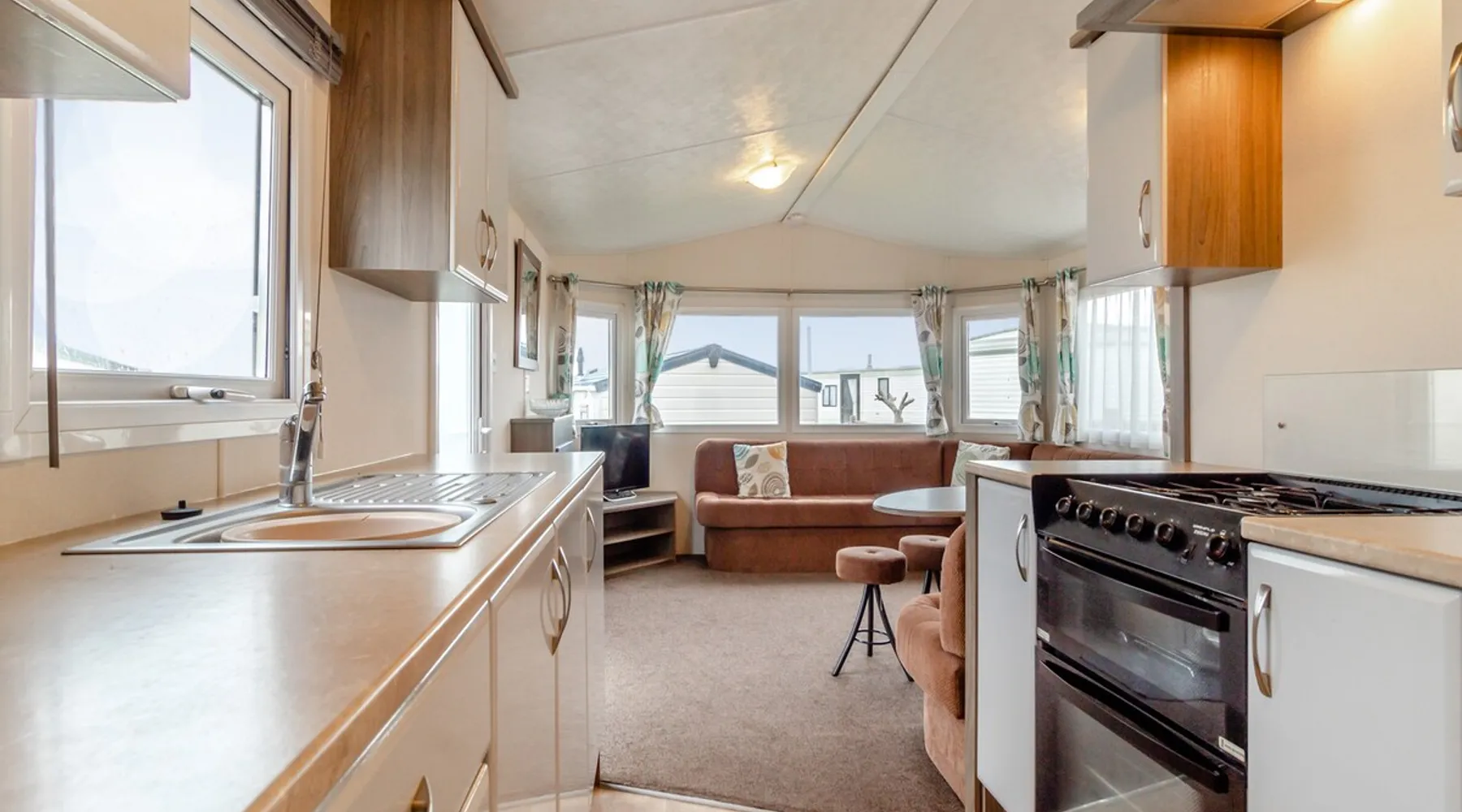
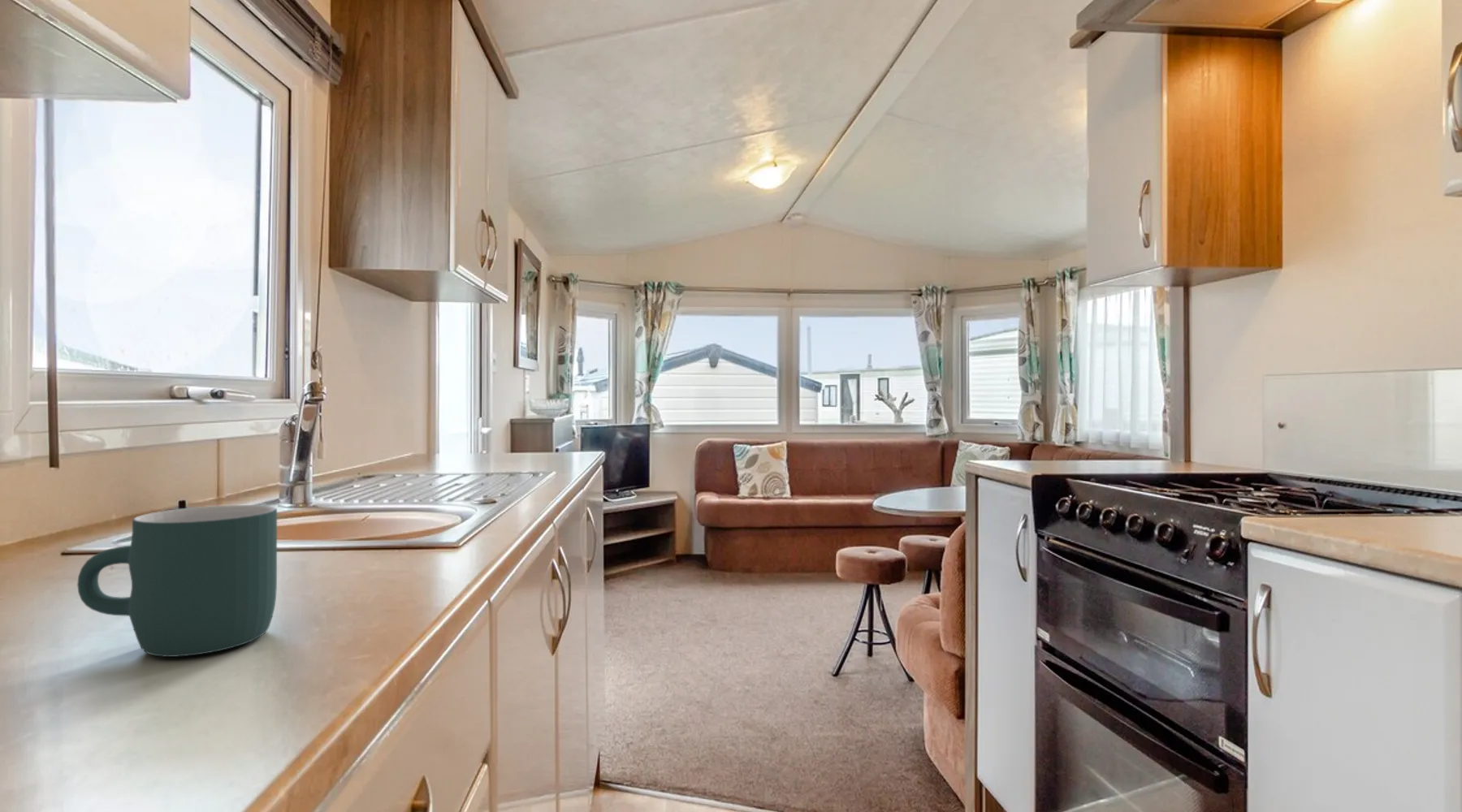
+ mug (180, 579)
